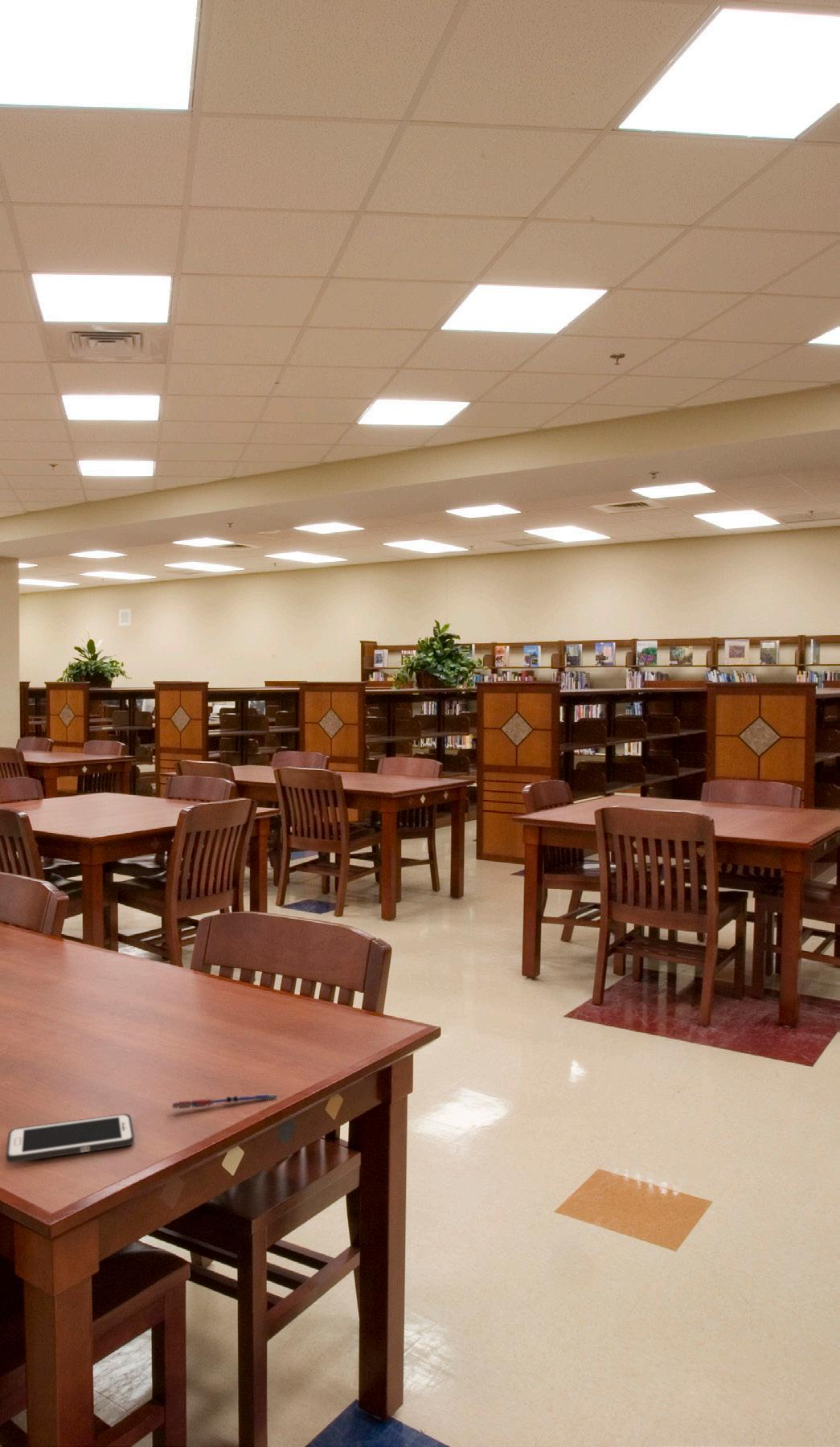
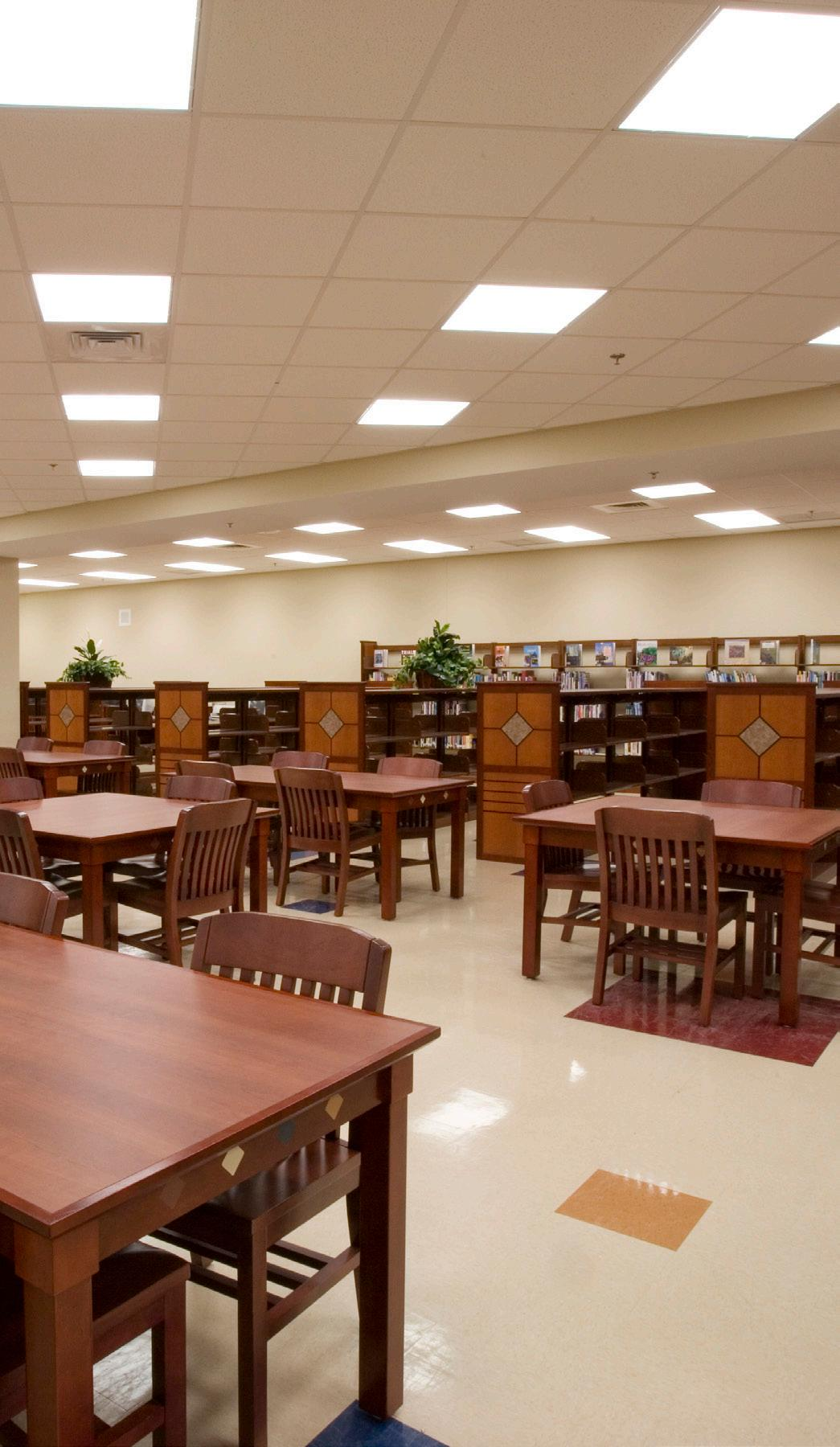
- pen (225, 1099)
- cell phone (71, 1138)
